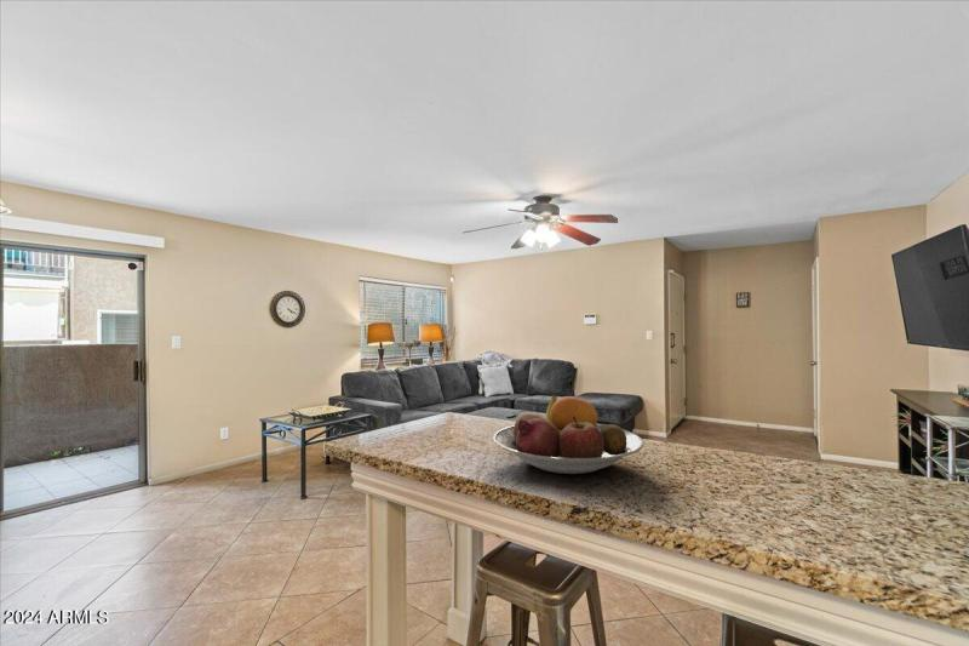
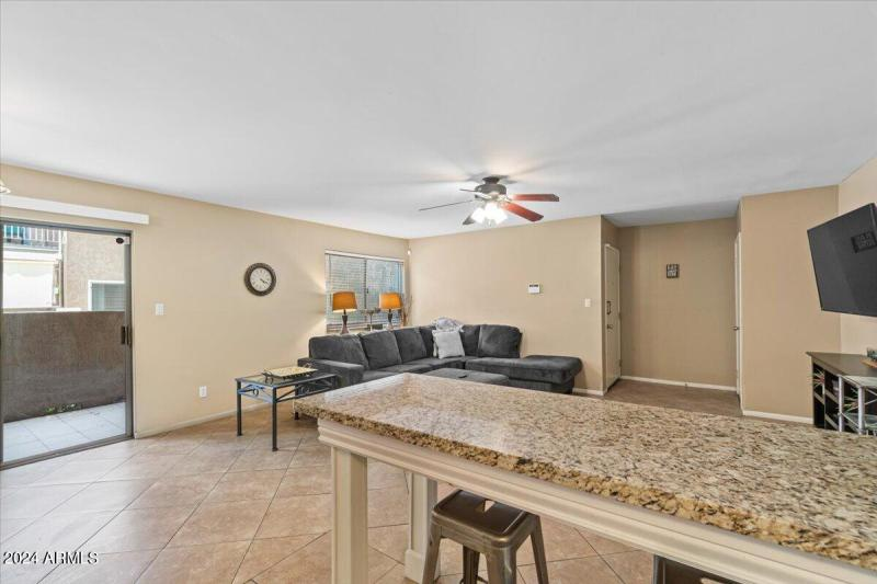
- fruit bowl (566, 430)
